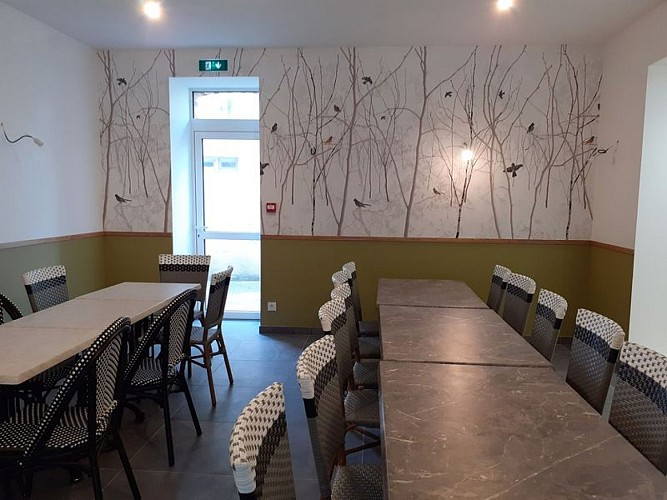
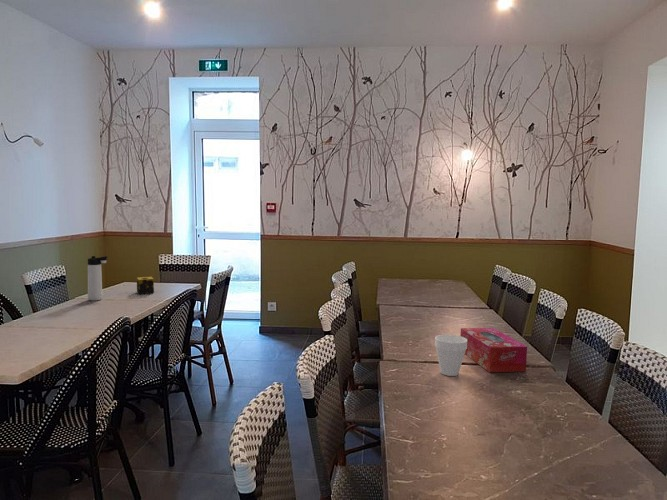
+ cup (450, 355)
+ candle (145, 285)
+ thermos bottle (98, 277)
+ tissue box (491, 348)
